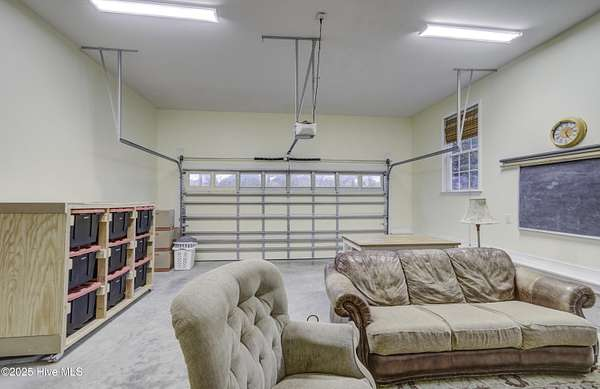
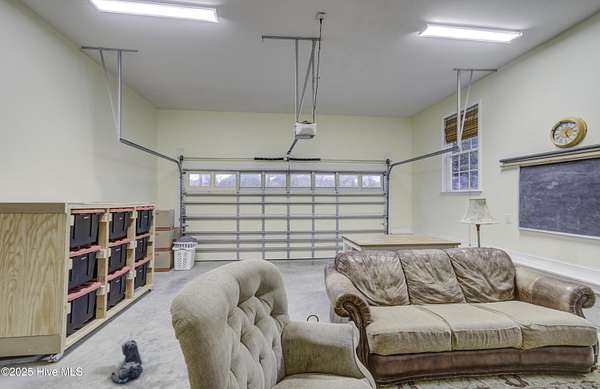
+ plush toy (127, 356)
